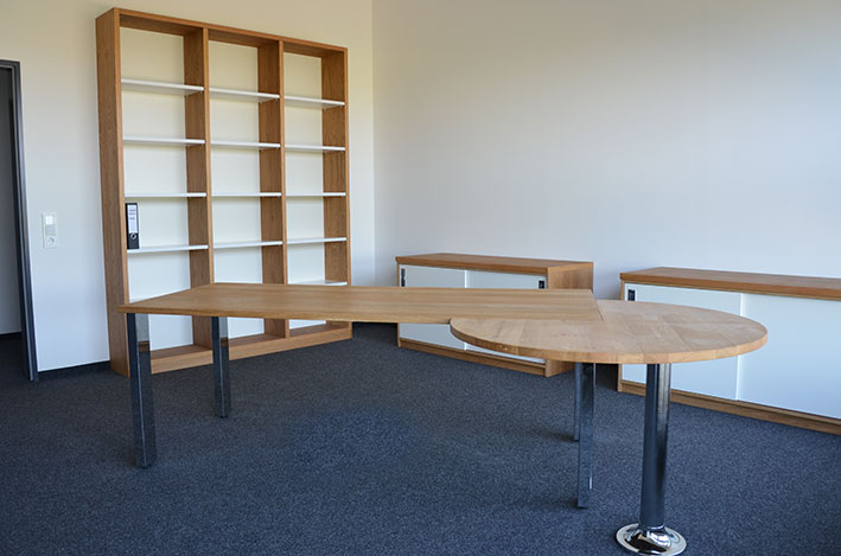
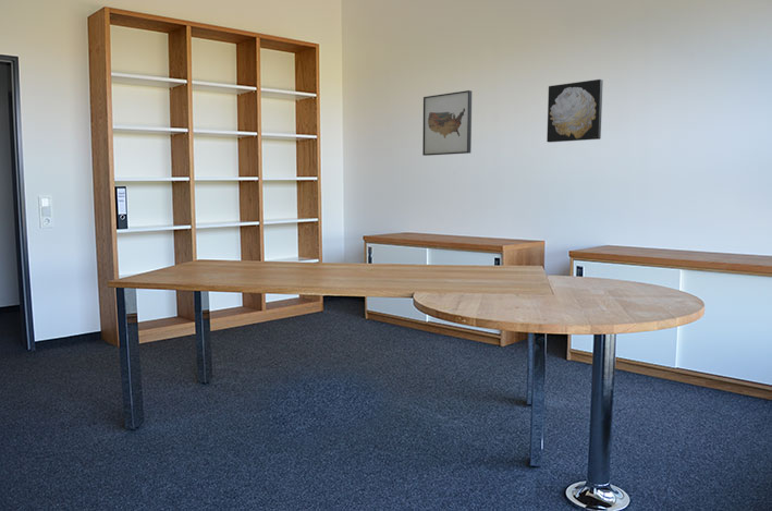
+ wall art (446, 124)
+ wall art (574, 111)
